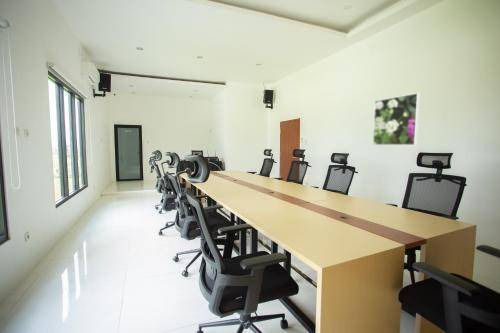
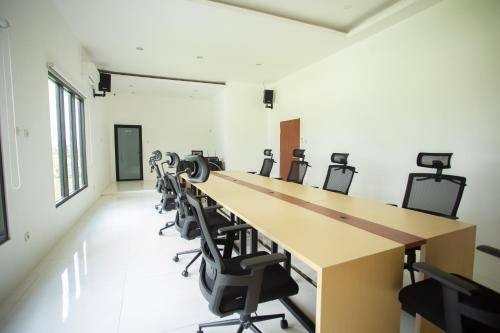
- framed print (394, 121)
